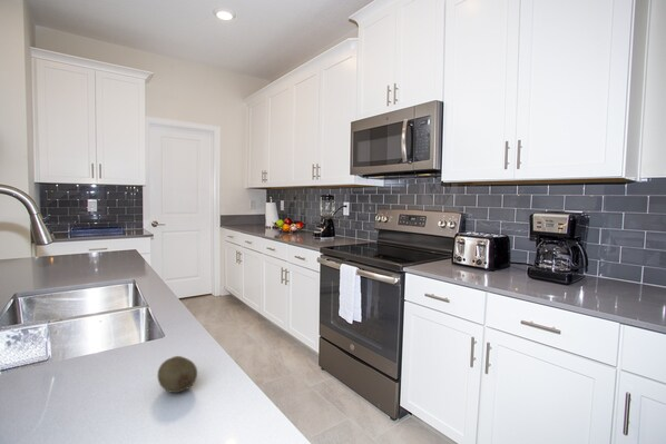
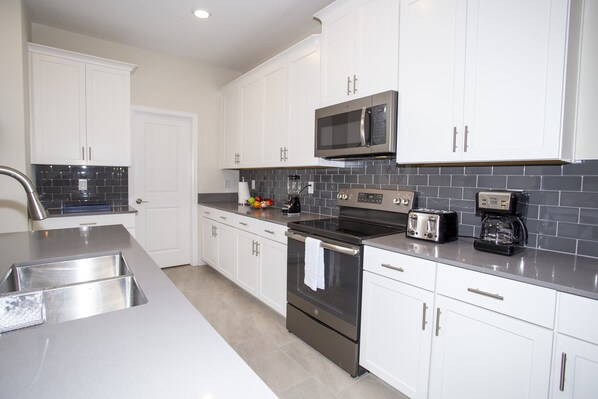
- fruit (177, 374)
